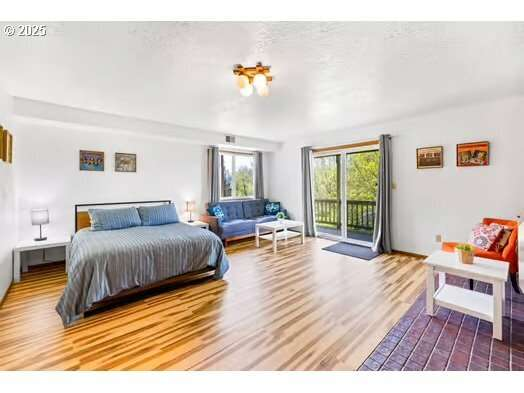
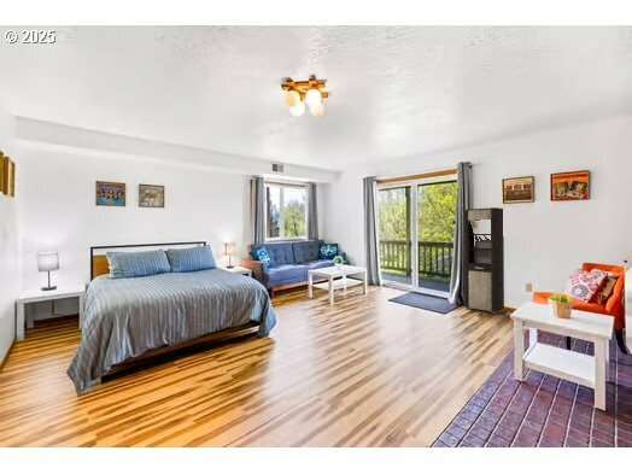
+ cabinet (484, 258)
